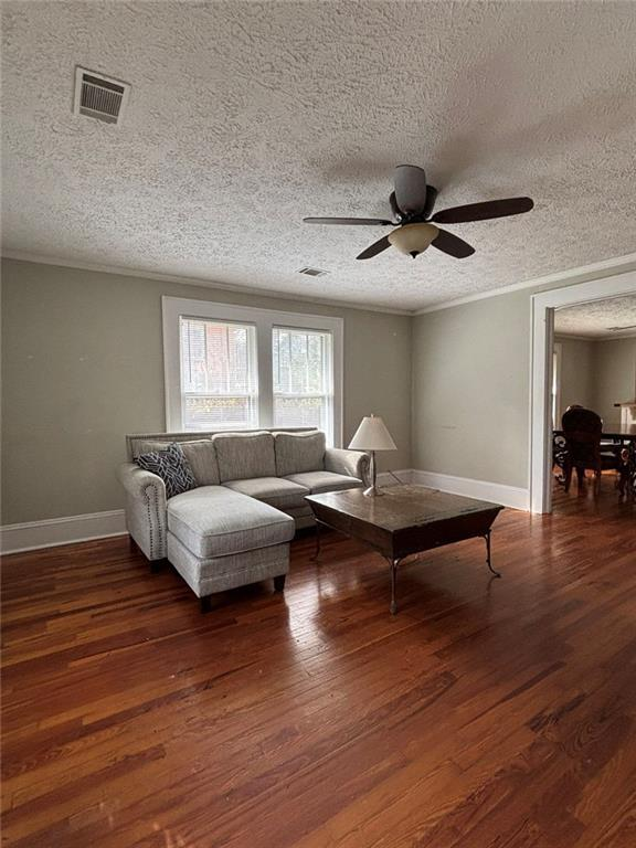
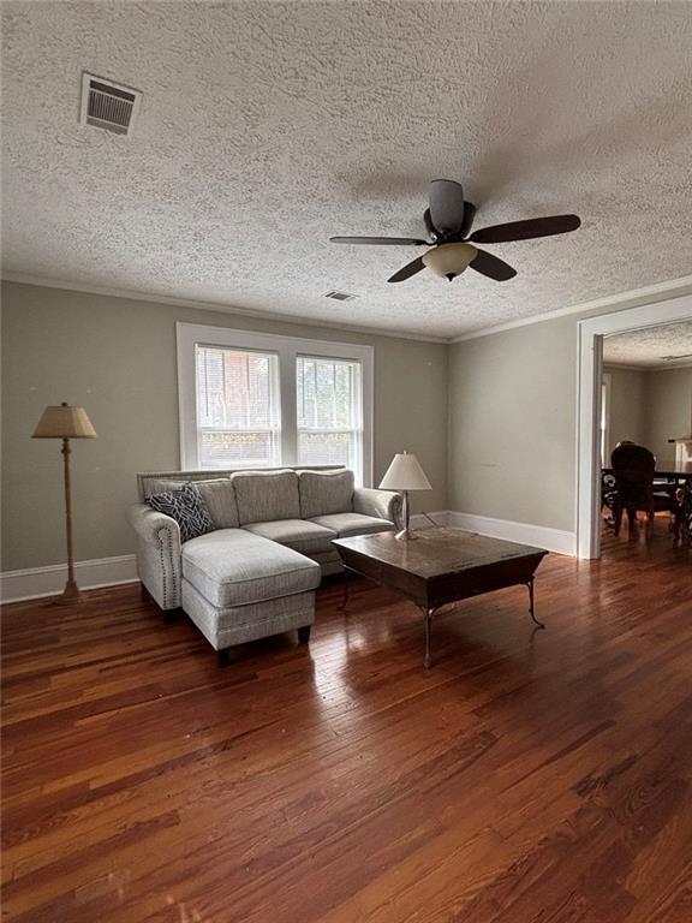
+ floor lamp (67, 501)
